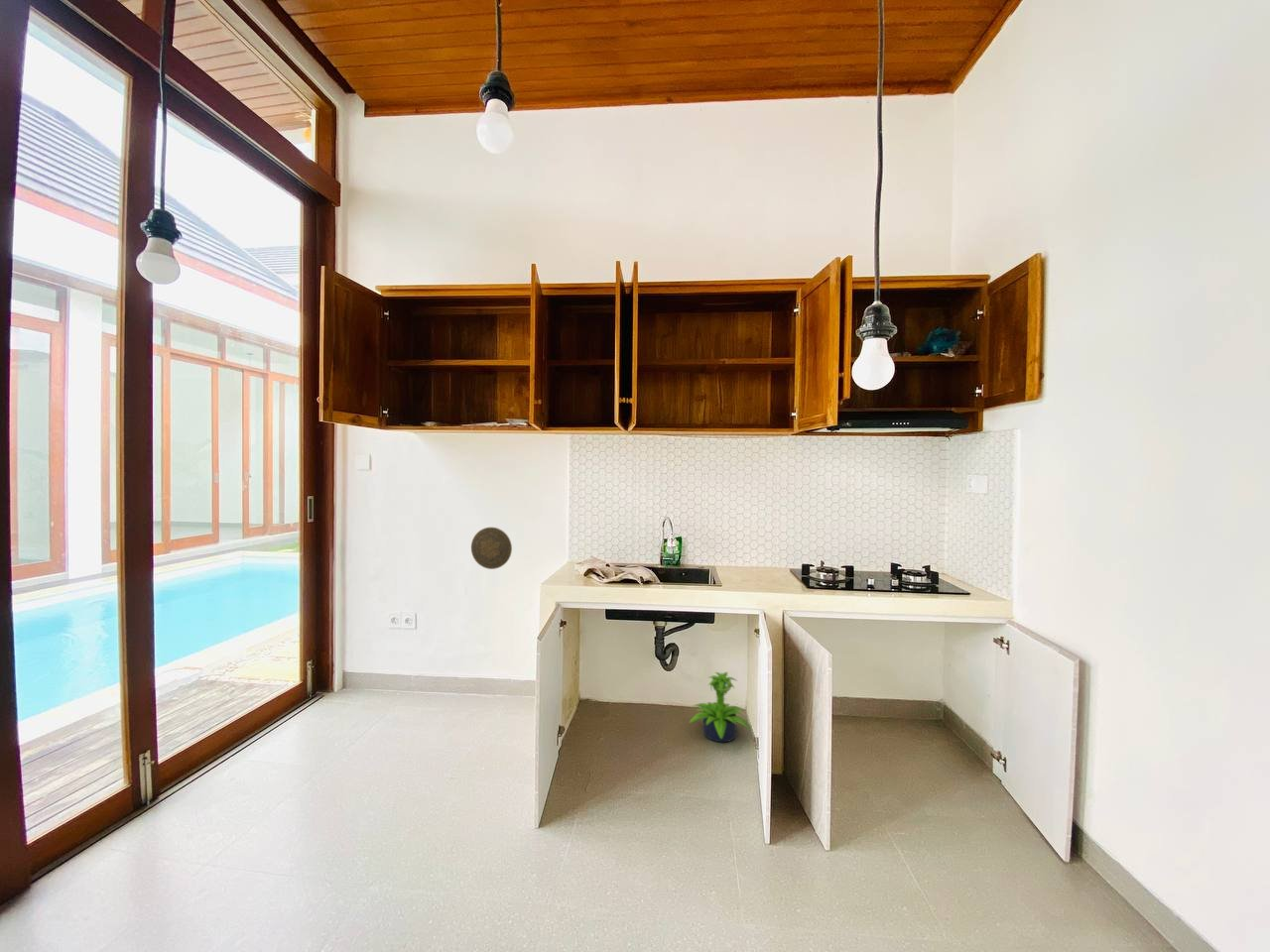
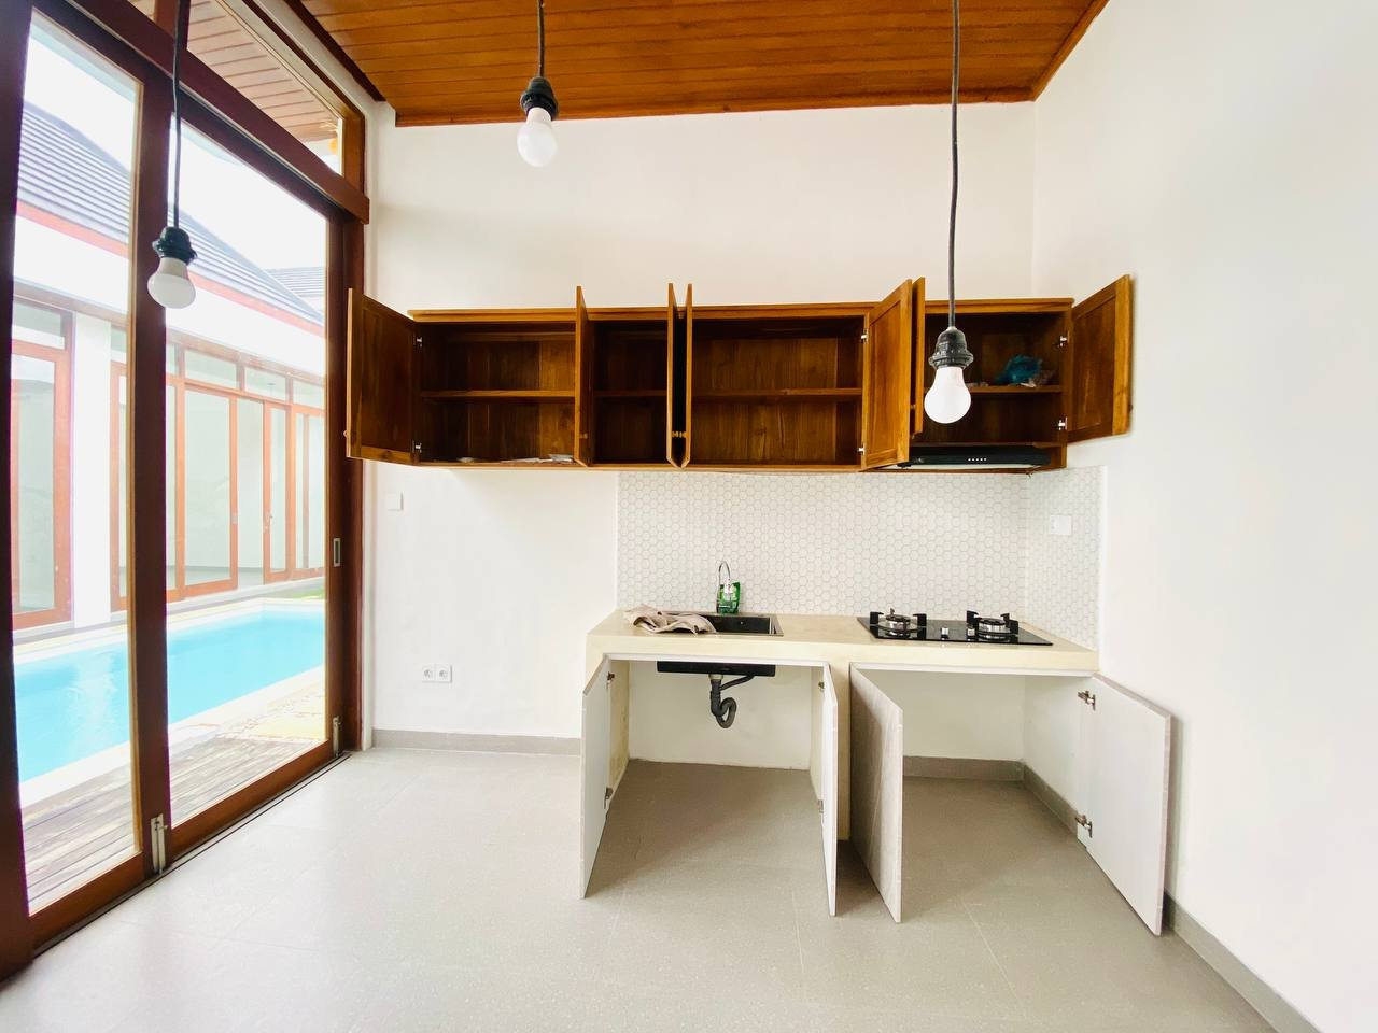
- decorative plate (490, 547)
- potted plant (718, 701)
